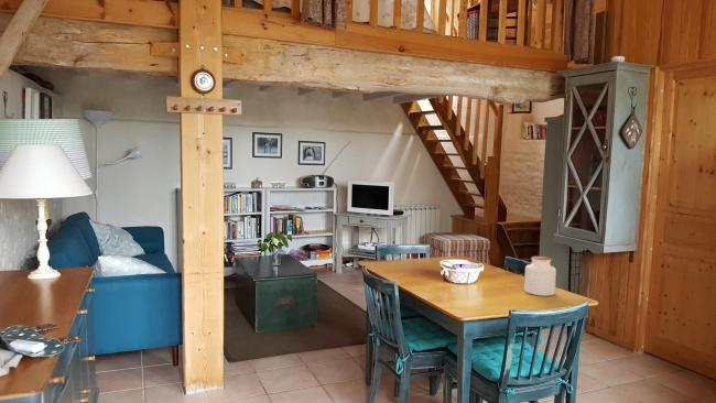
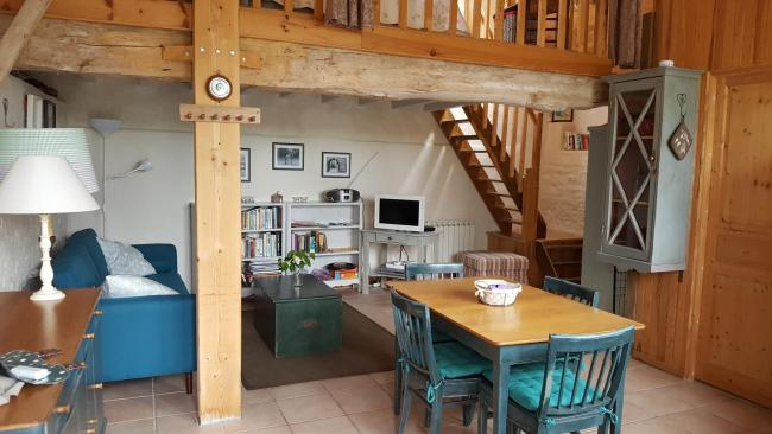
- jar (539, 274)
